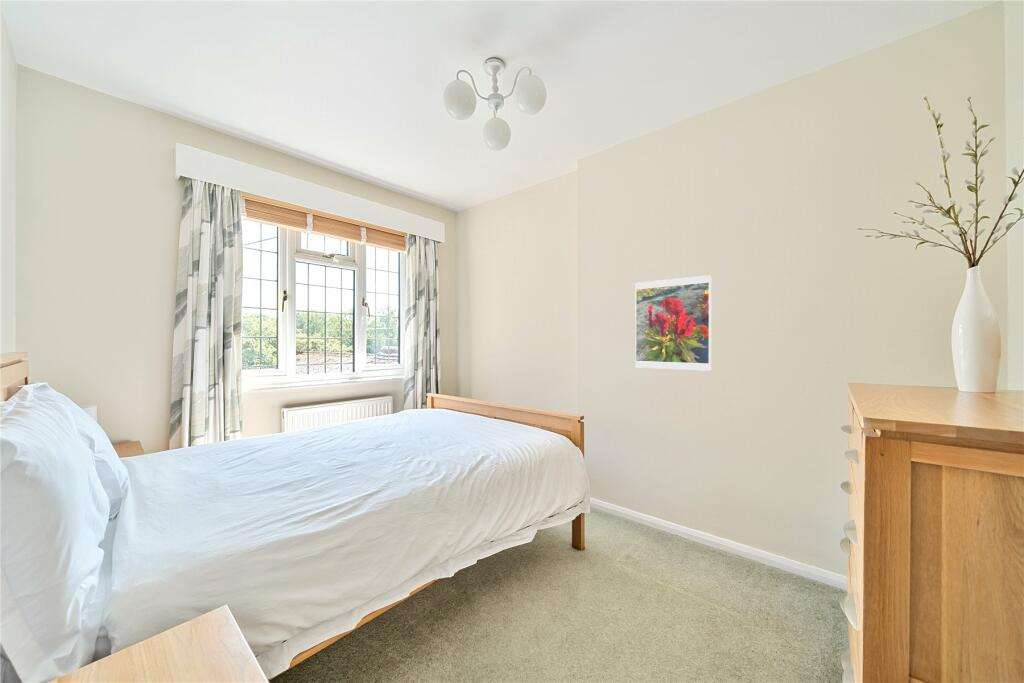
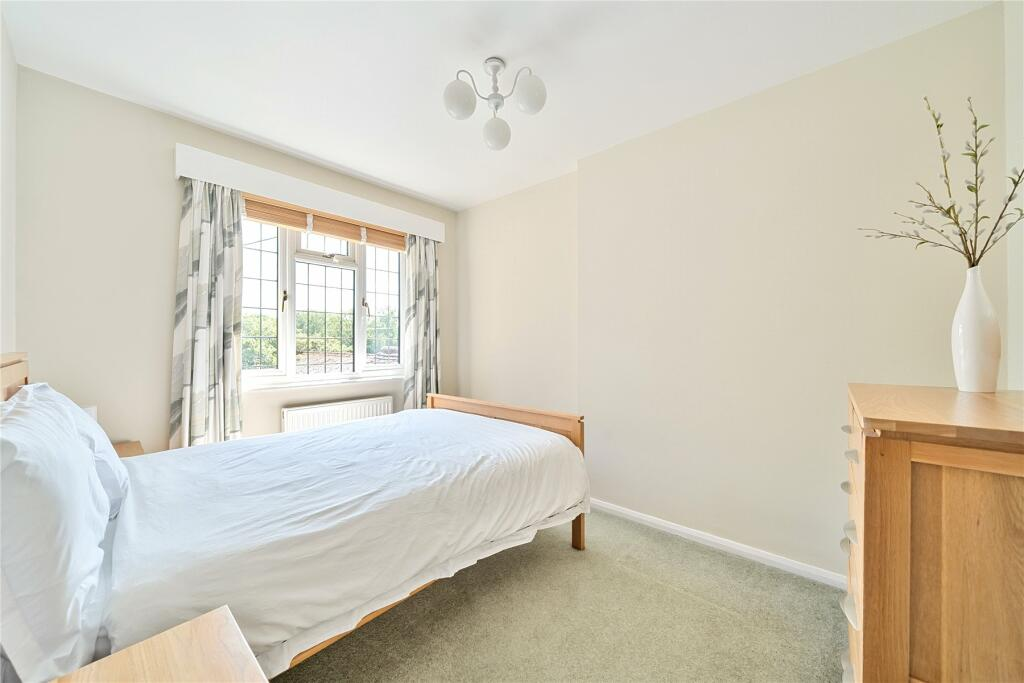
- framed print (671, 324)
